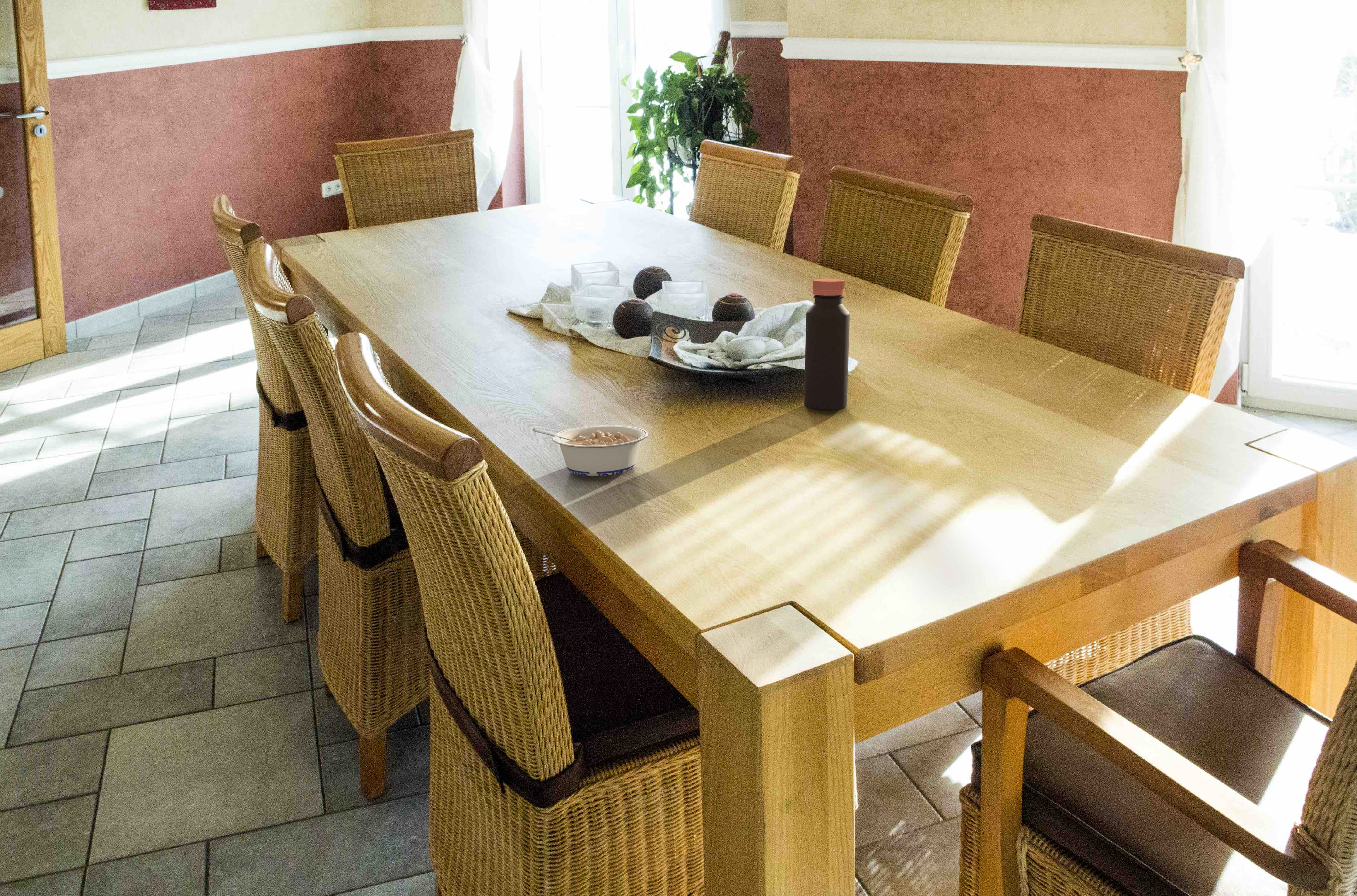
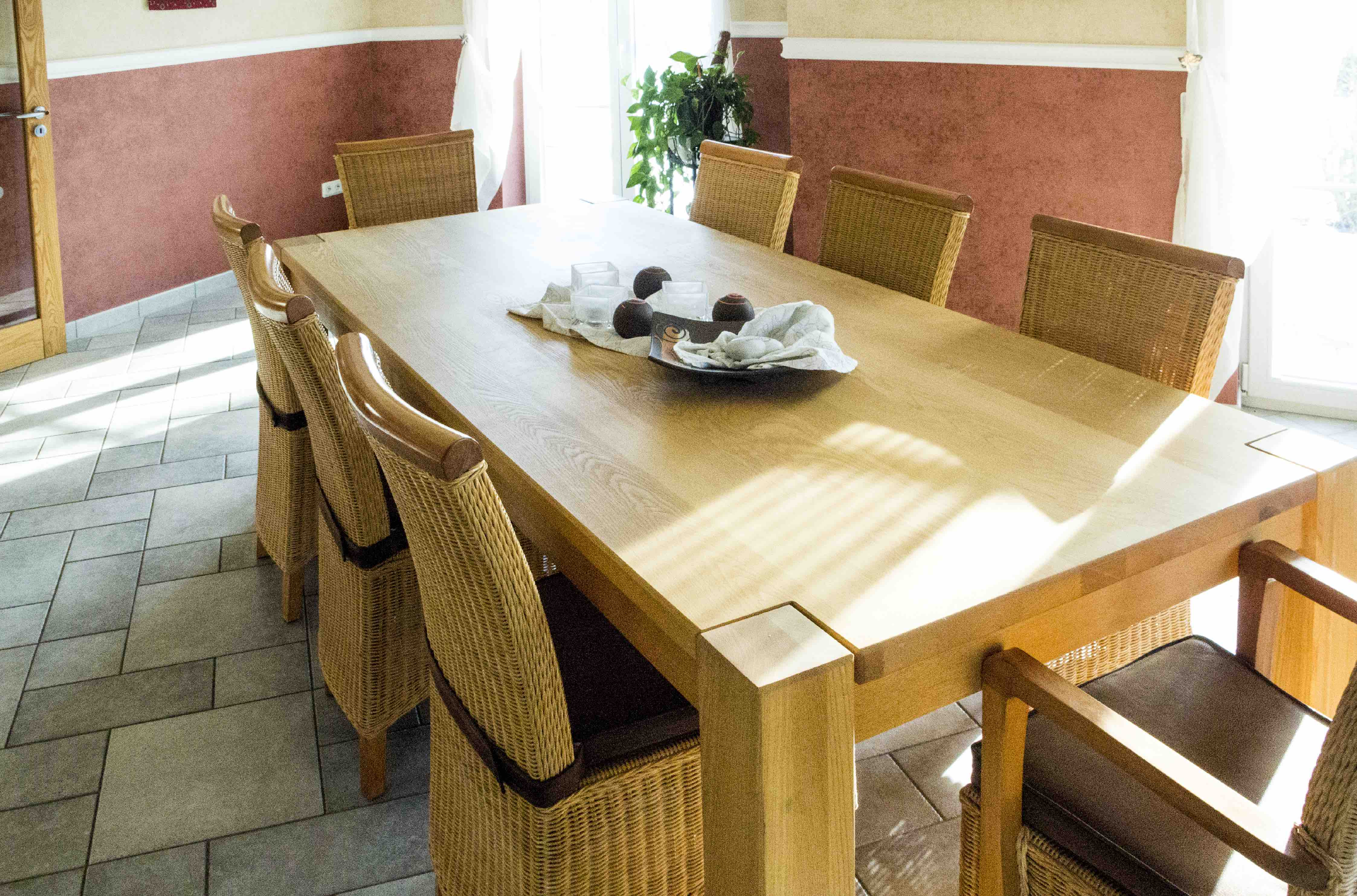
- legume (597, 449)
- bottle (827, 344)
